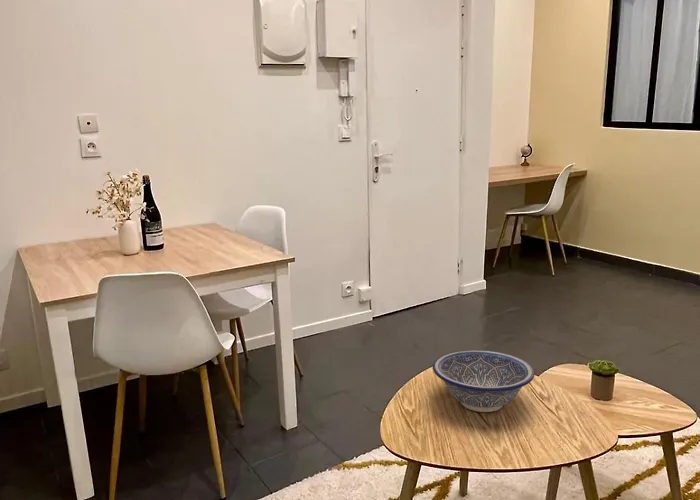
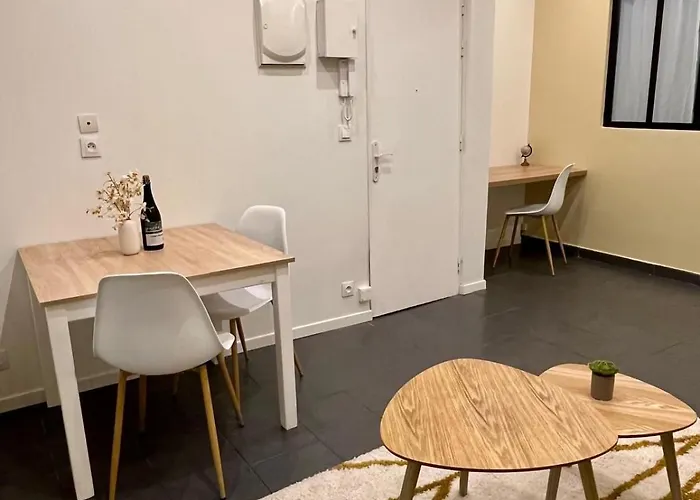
- decorative bowl (482, 385)
